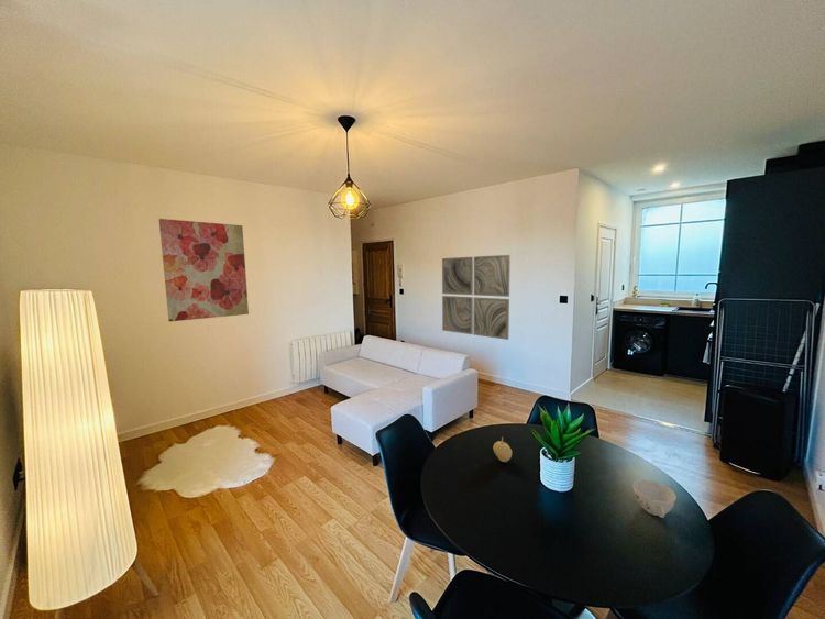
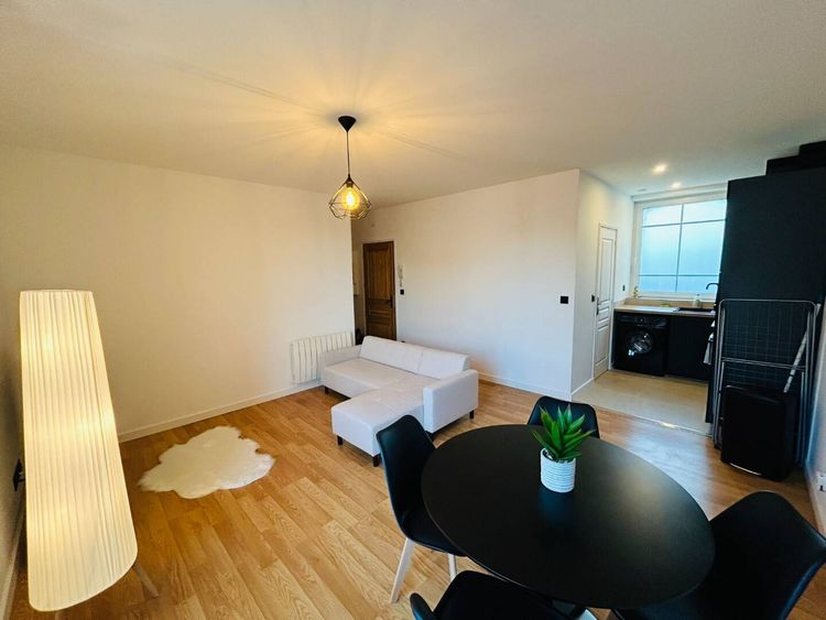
- wall art (472, 297)
- teacup (654, 501)
- wall art (207, 270)
- fruit (502, 450)
